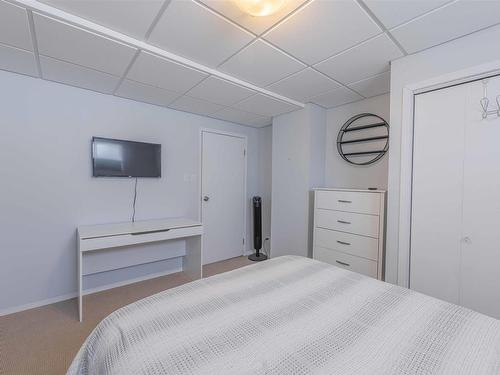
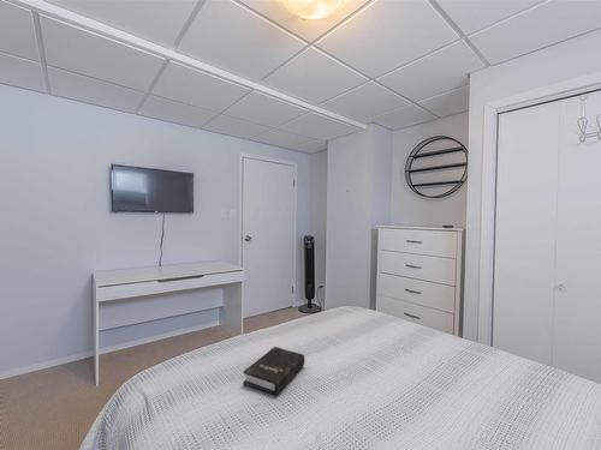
+ hardback book (275, 368)
